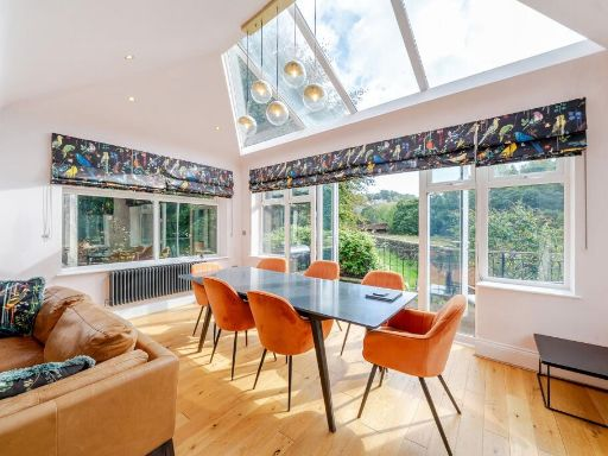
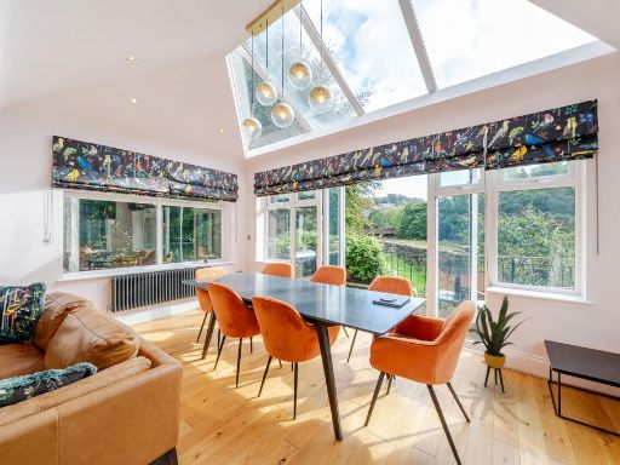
+ house plant (500, 344)
